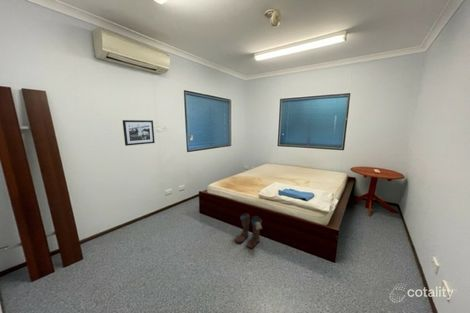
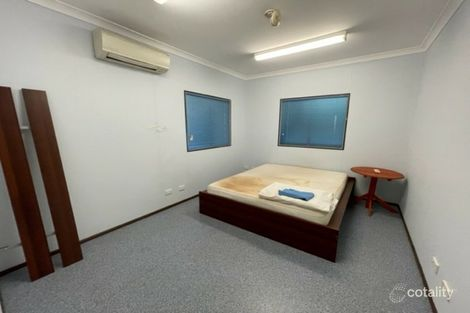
- picture frame (139, 132)
- boots (248, 228)
